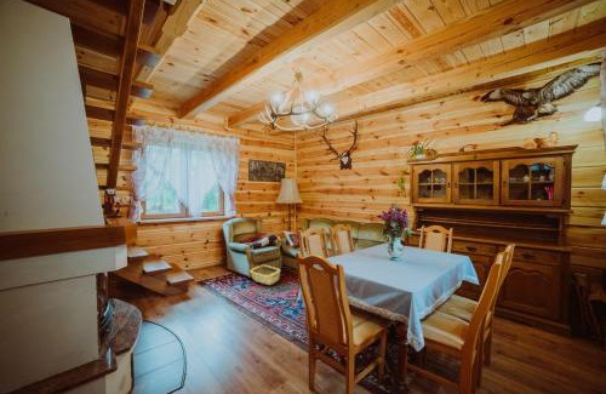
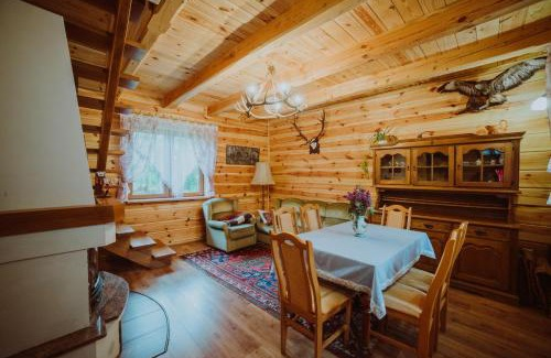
- woven basket (264, 275)
